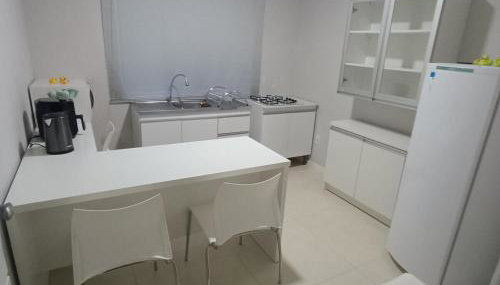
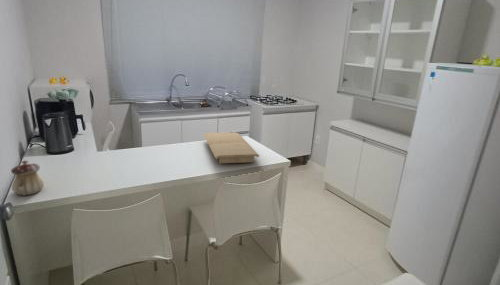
+ cutting board (228, 146)
+ teapot (25, 176)
